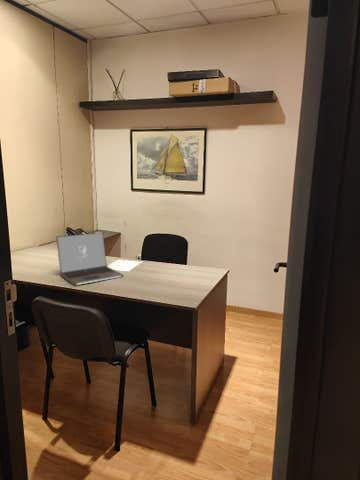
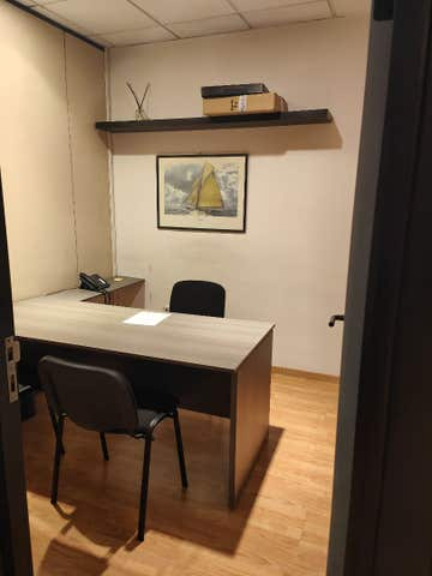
- laptop (89, 256)
